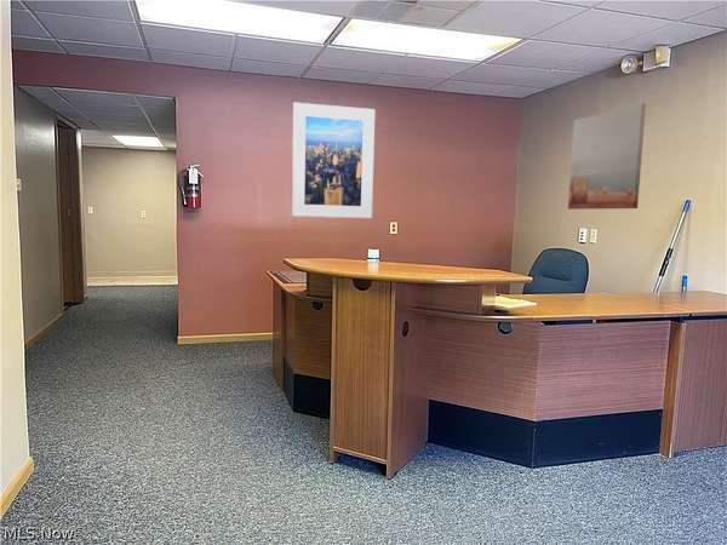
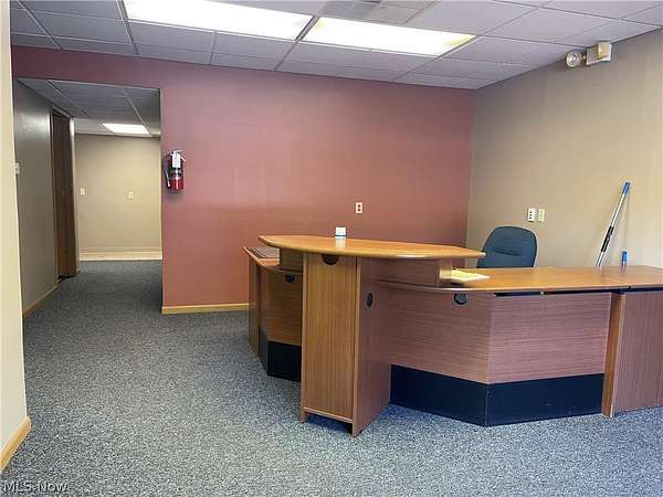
- wall art (603, 161)
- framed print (333, 161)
